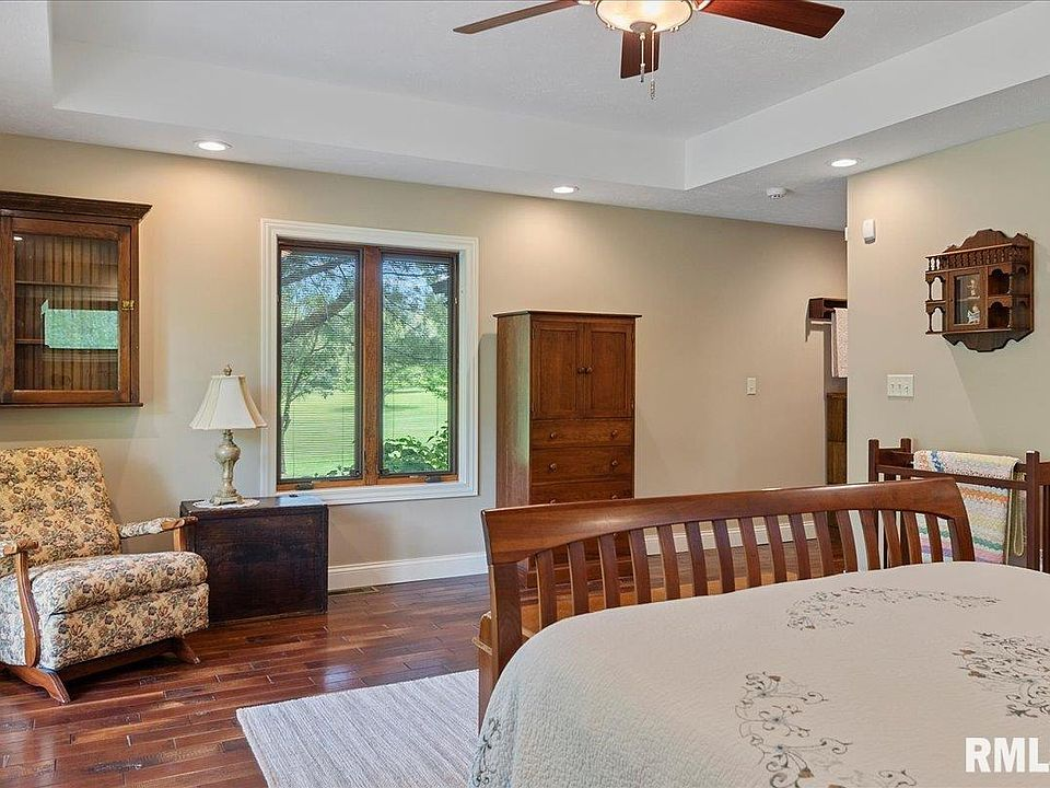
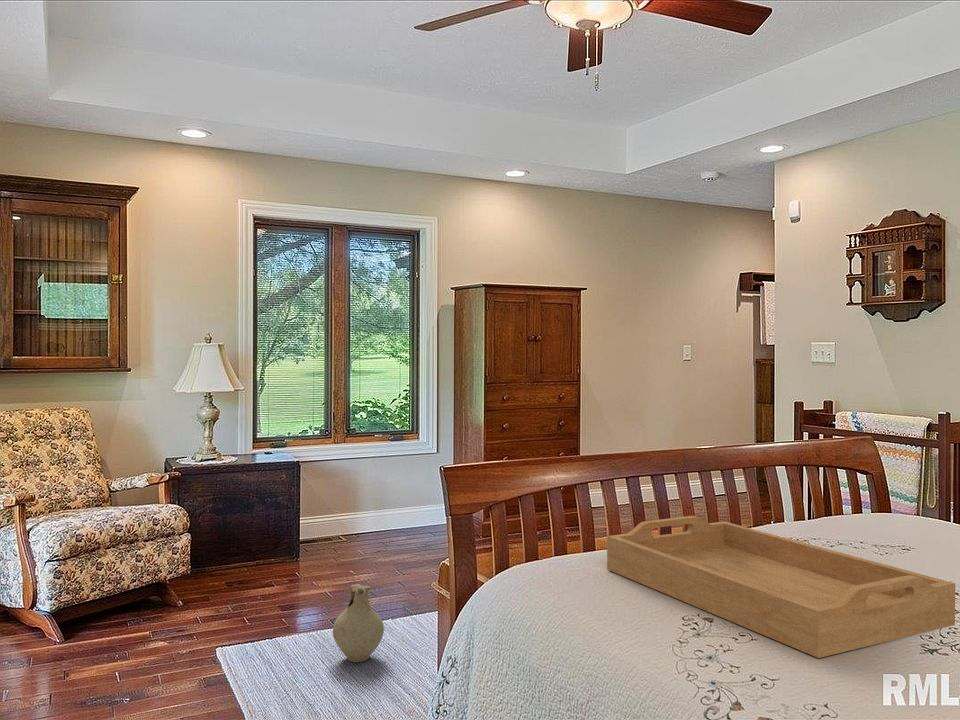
+ serving tray (761, 569)
+ ceramic jug (358, 622)
